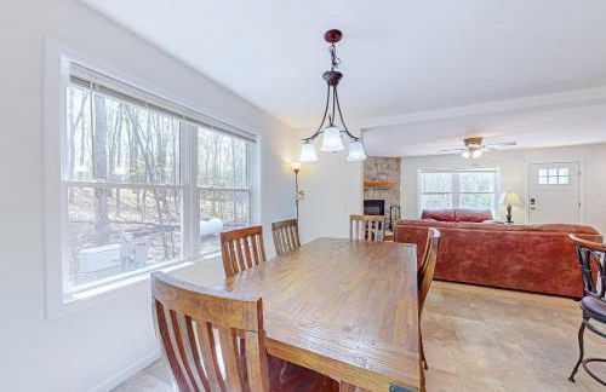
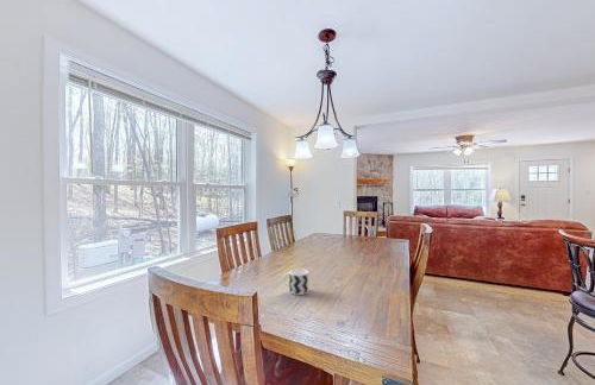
+ cup (295, 280)
